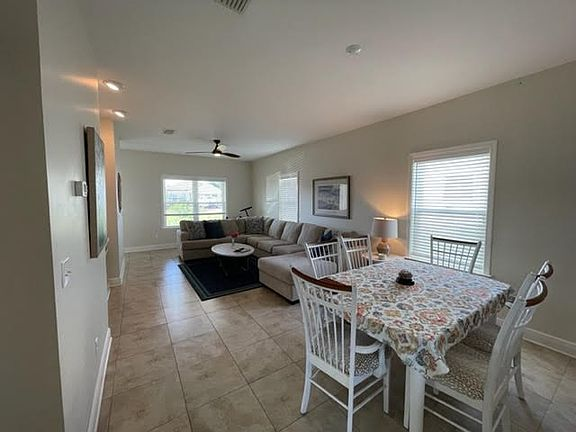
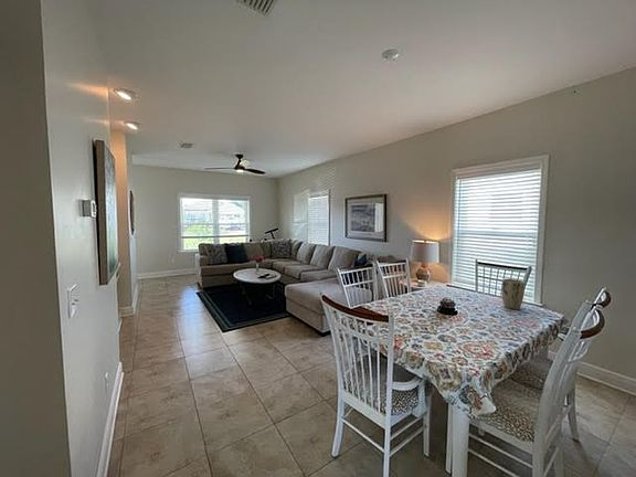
+ plant pot (512, 294)
